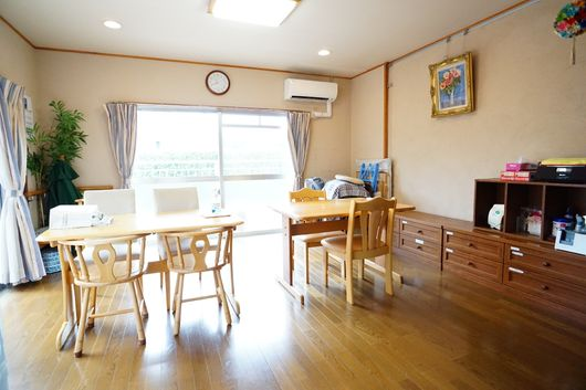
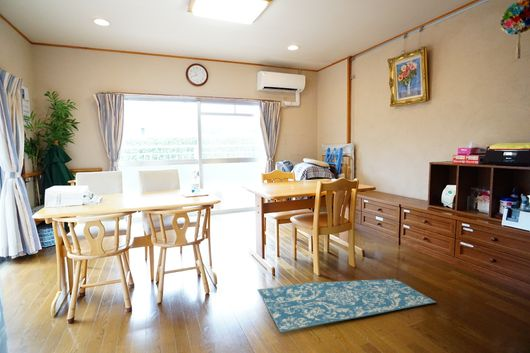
+ rug (341, 295)
